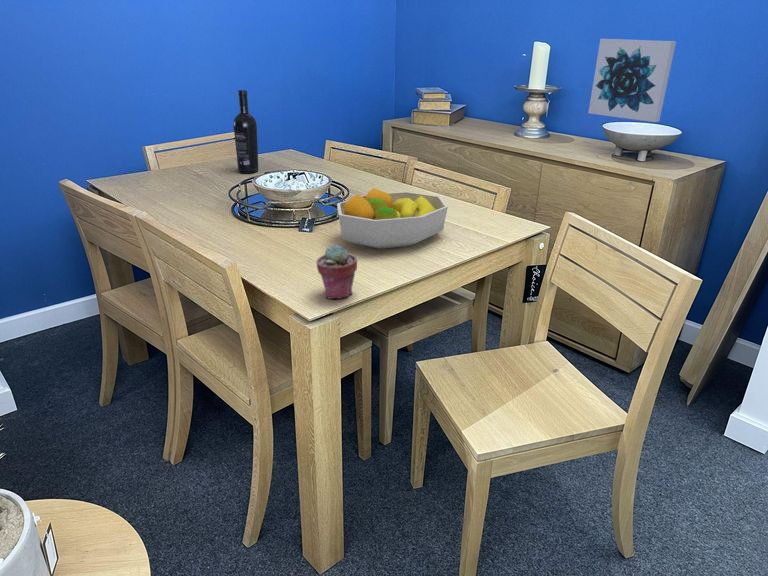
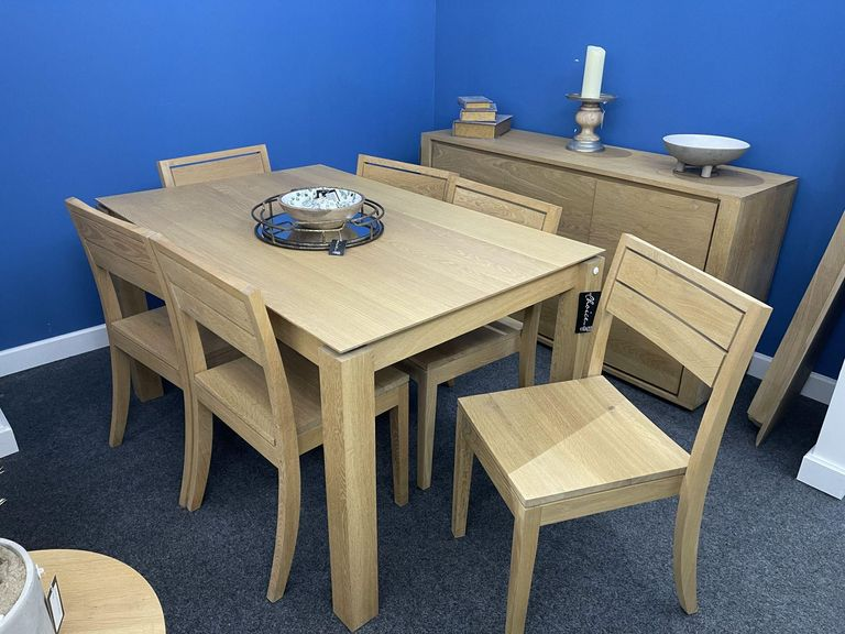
- wine bottle (245, 131)
- fruit bowl (392, 213)
- potted succulent (337, 269)
- wall art (629, 79)
